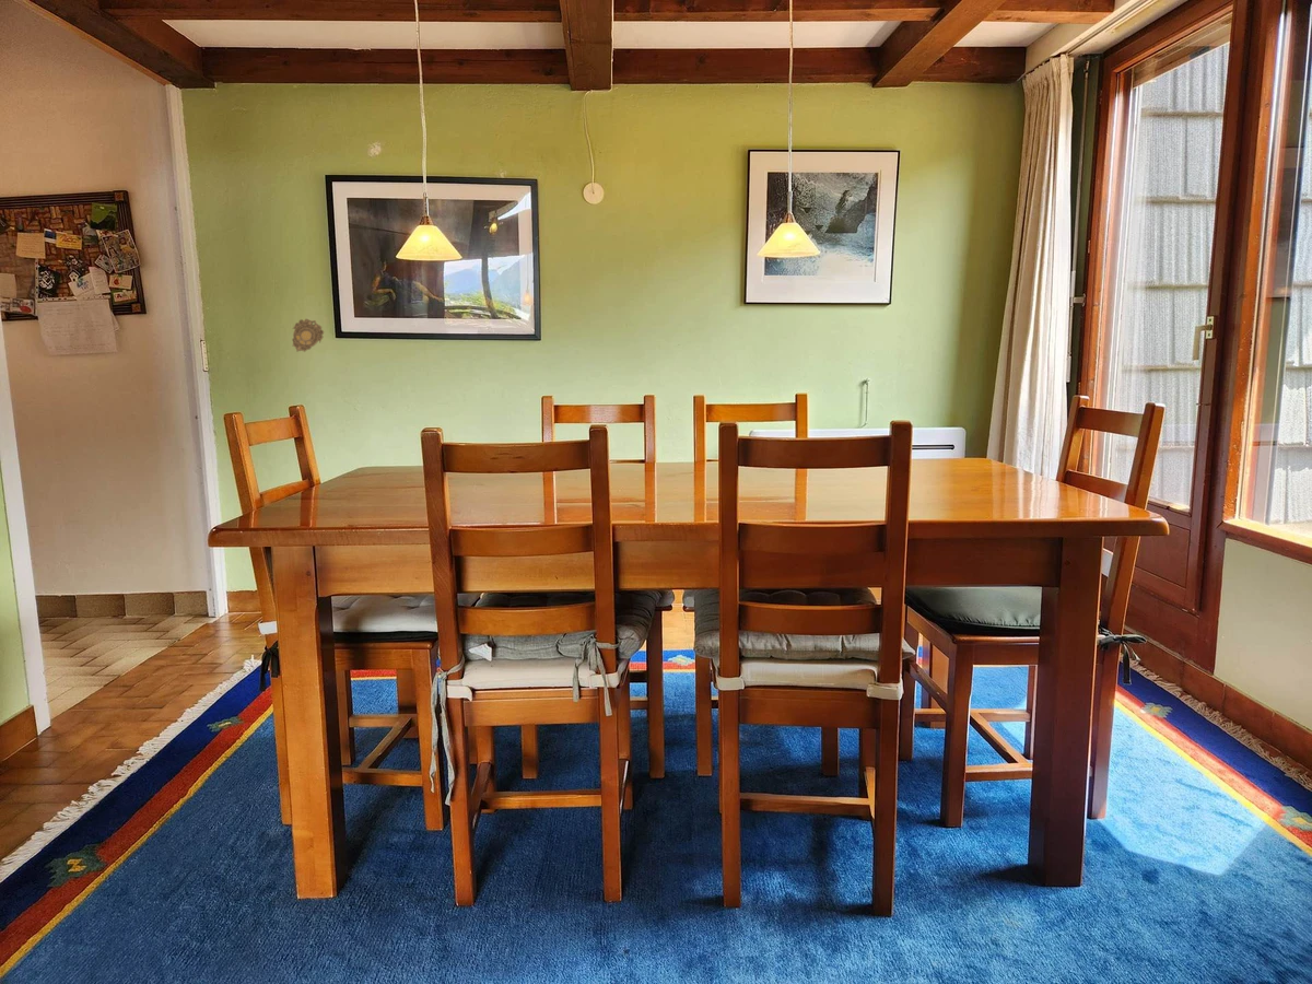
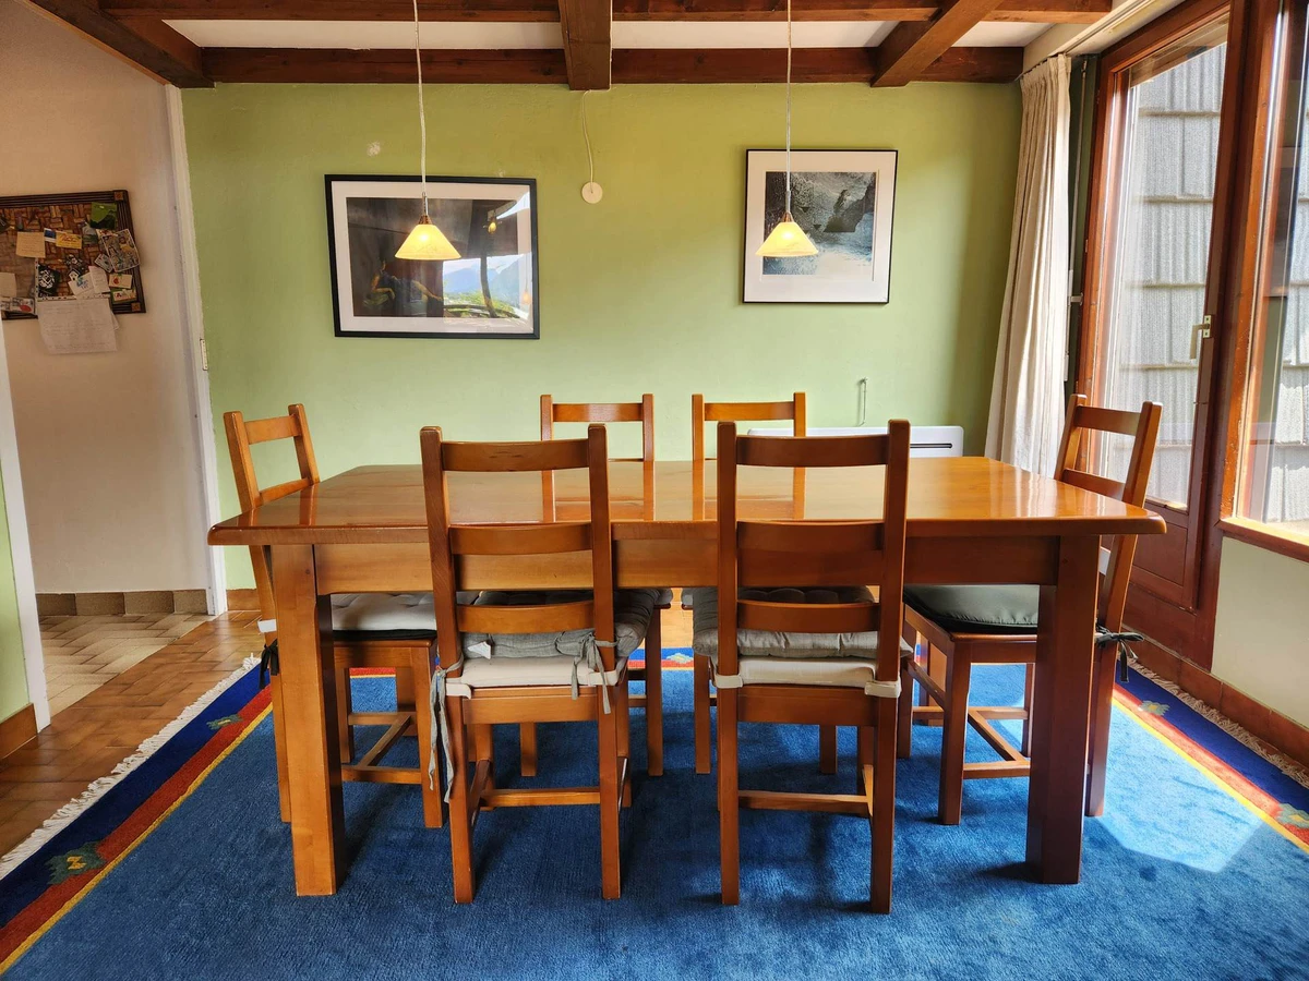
- decorative medallion (307, 335)
